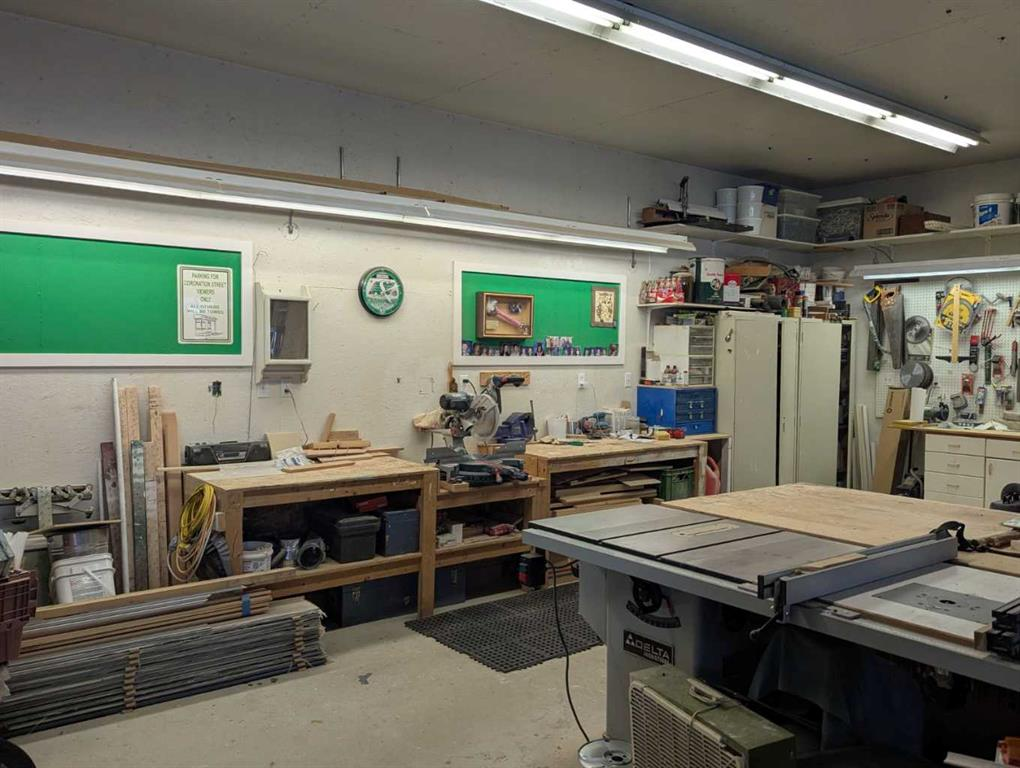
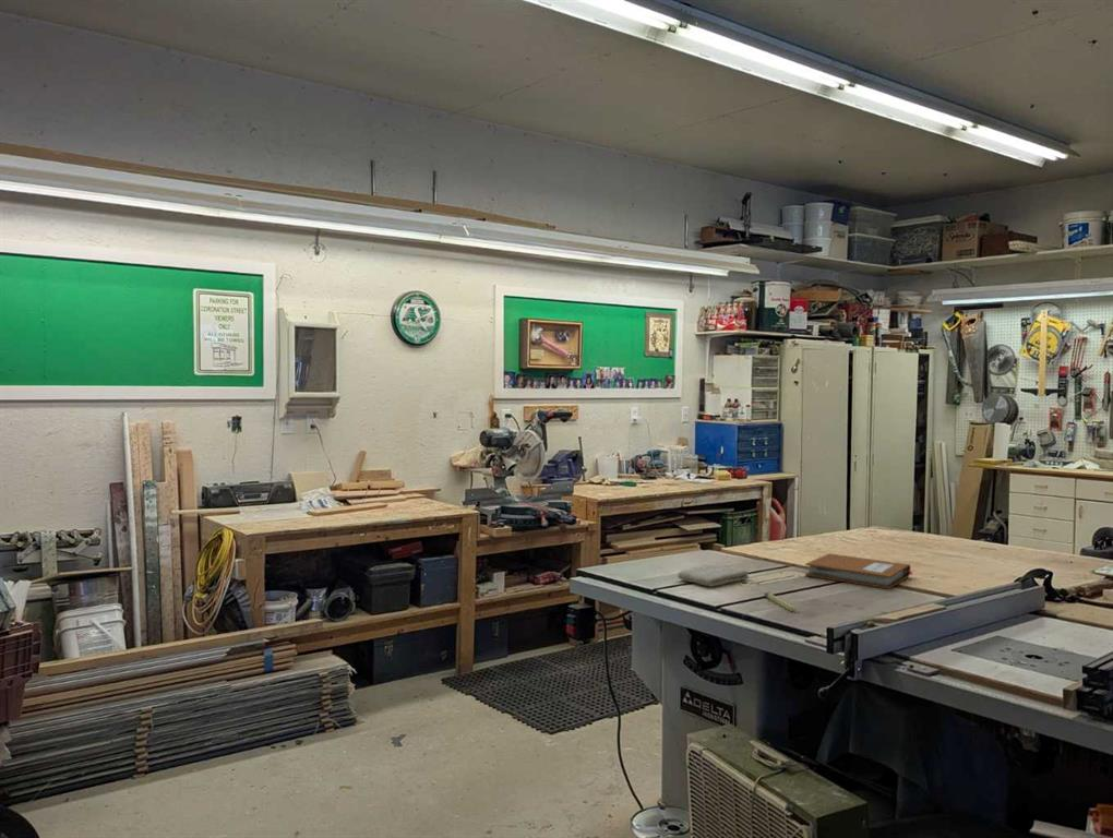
+ pencil (779, 601)
+ washcloth (714, 574)
+ notebook (860, 570)
